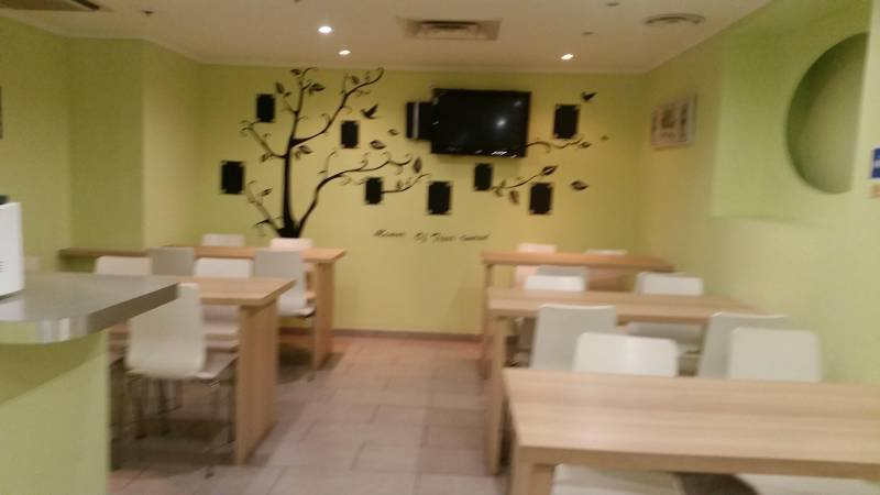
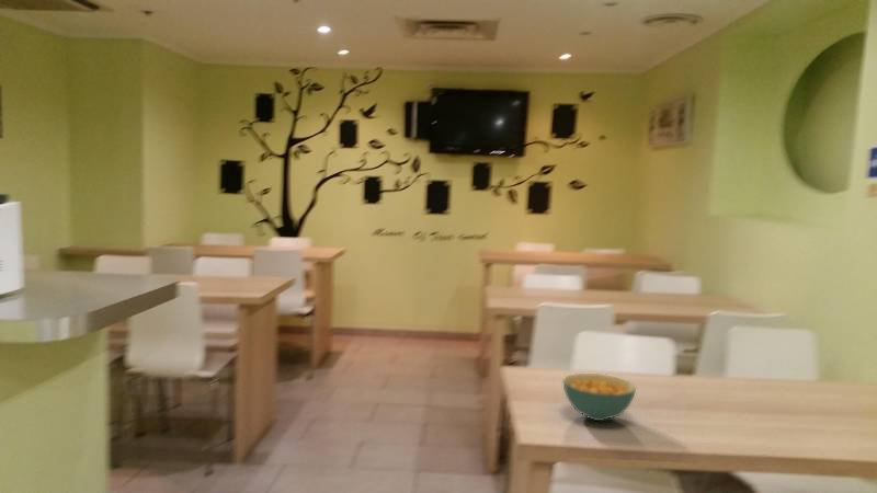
+ cereal bowl (597, 400)
